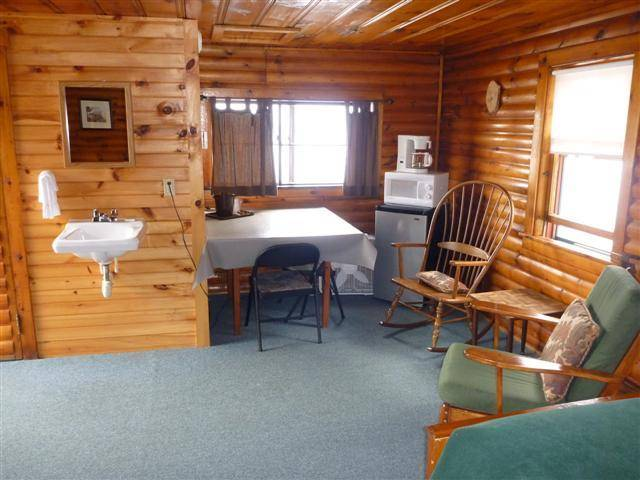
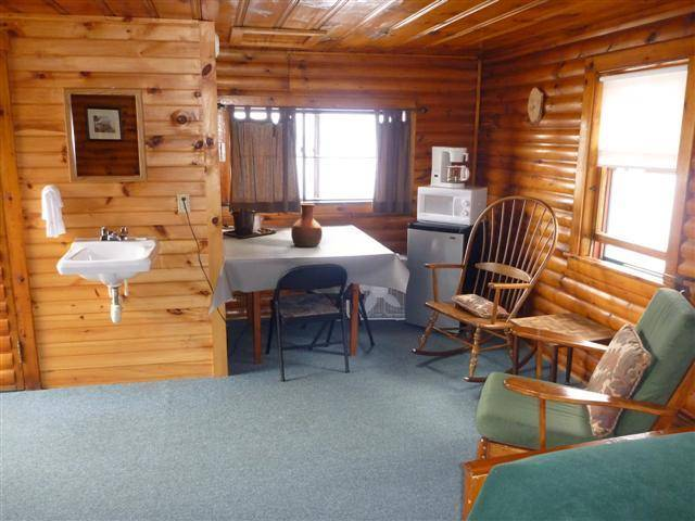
+ vase (306, 225)
